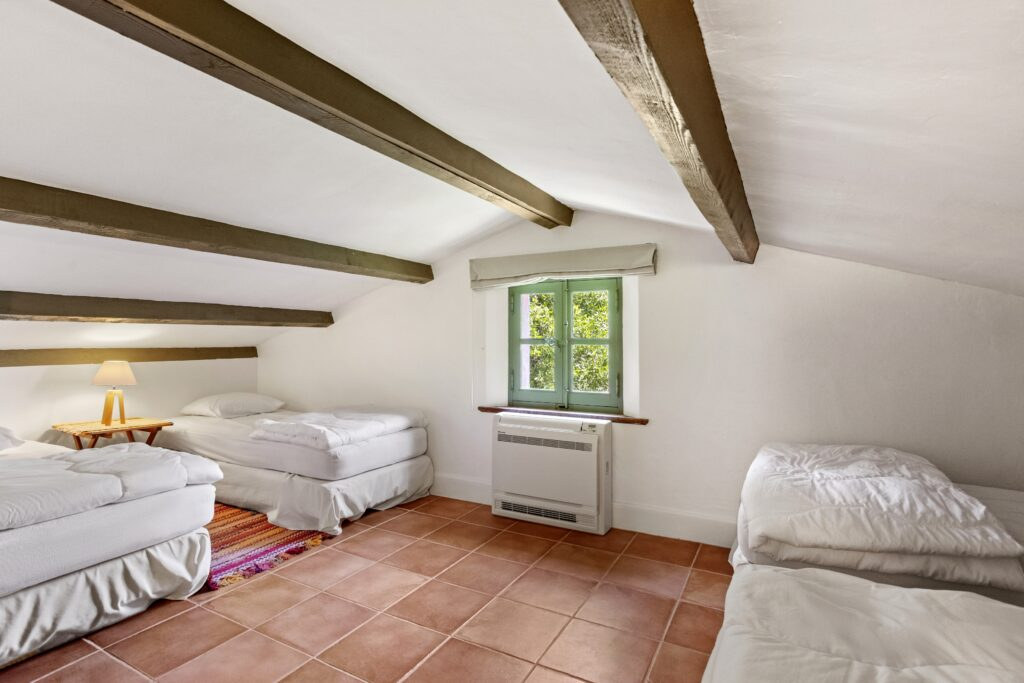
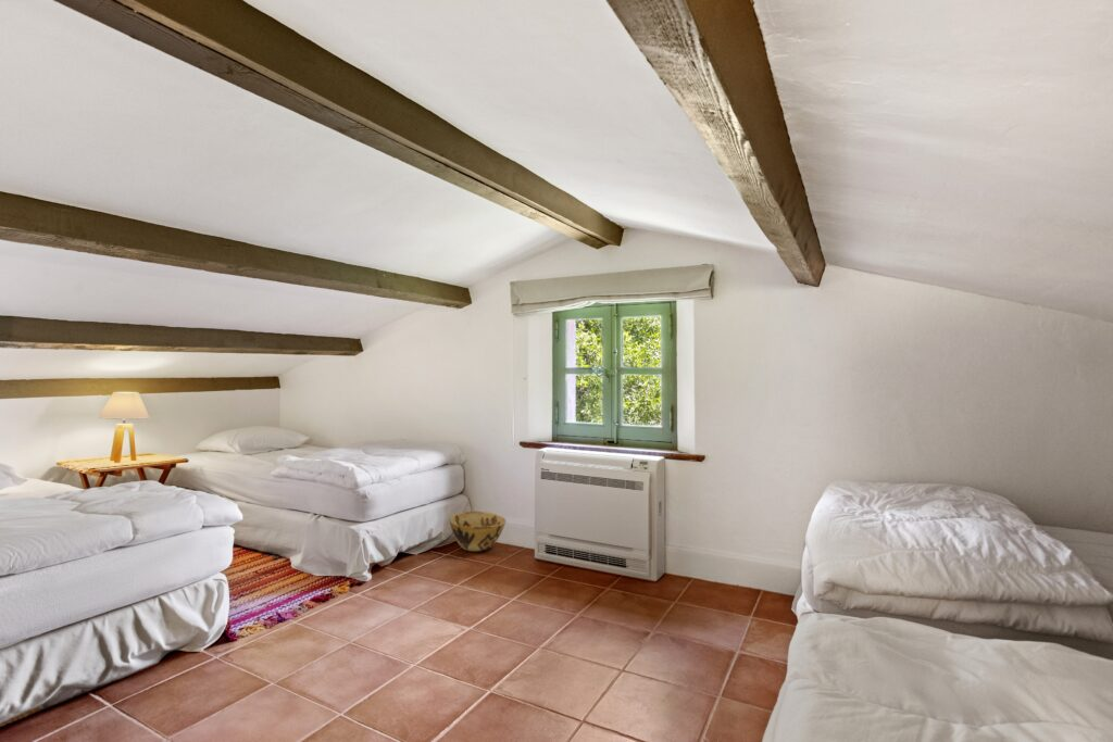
+ woven basket (477, 532)
